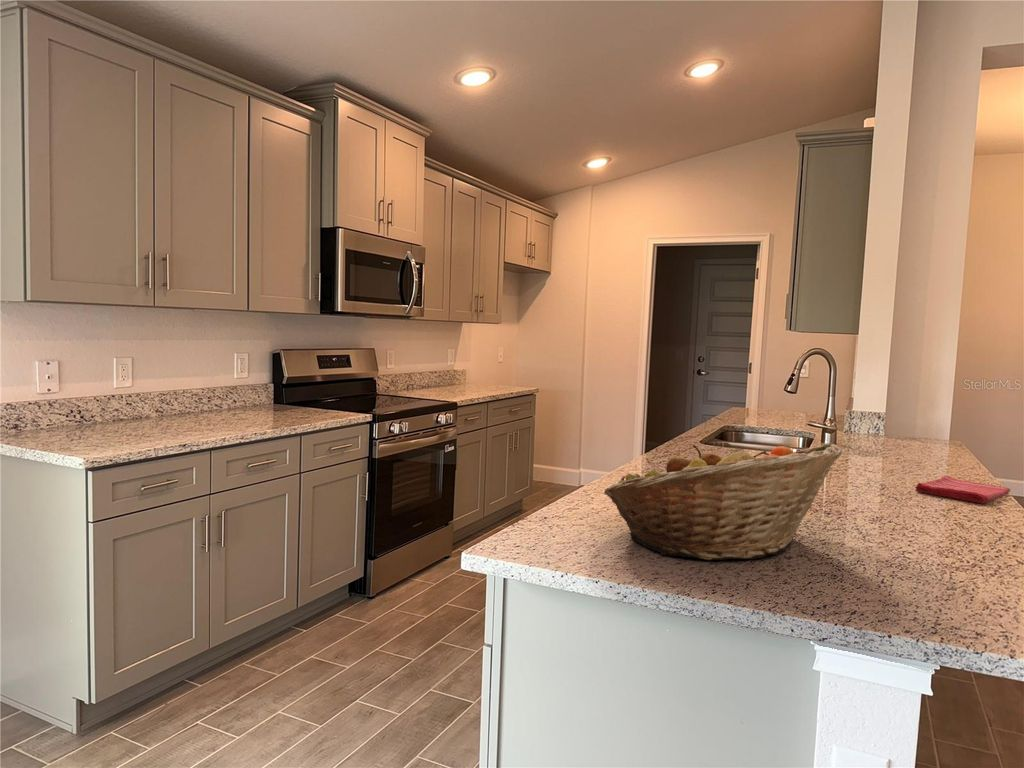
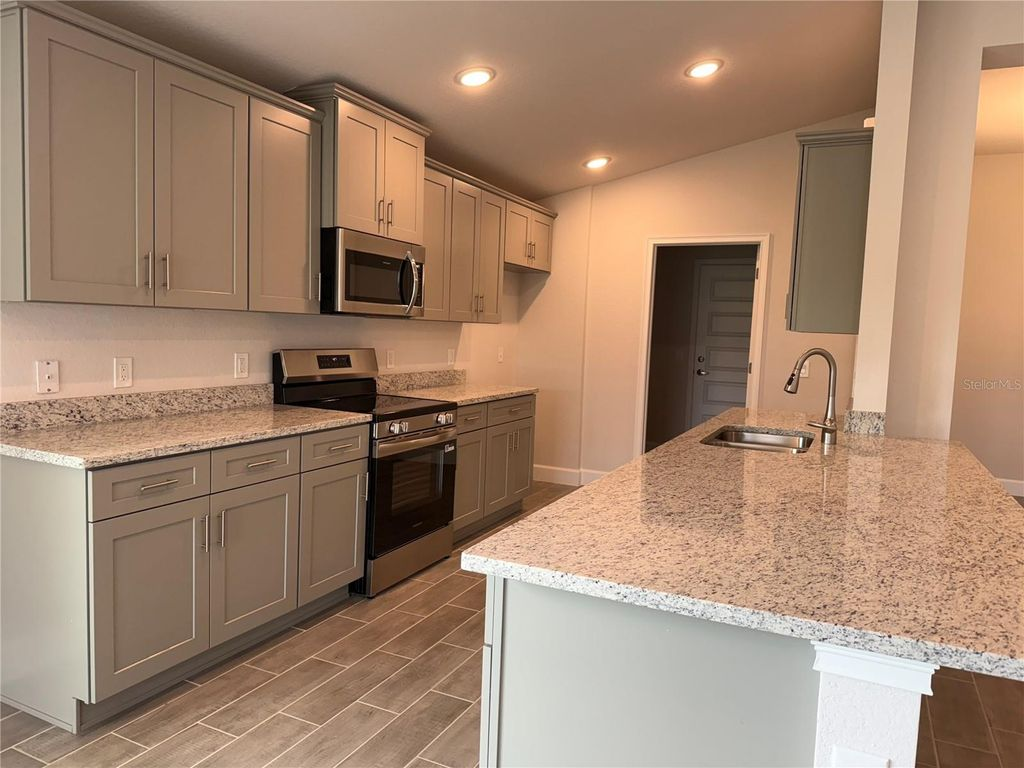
- dish towel (962, 488)
- fruit basket (722, 488)
